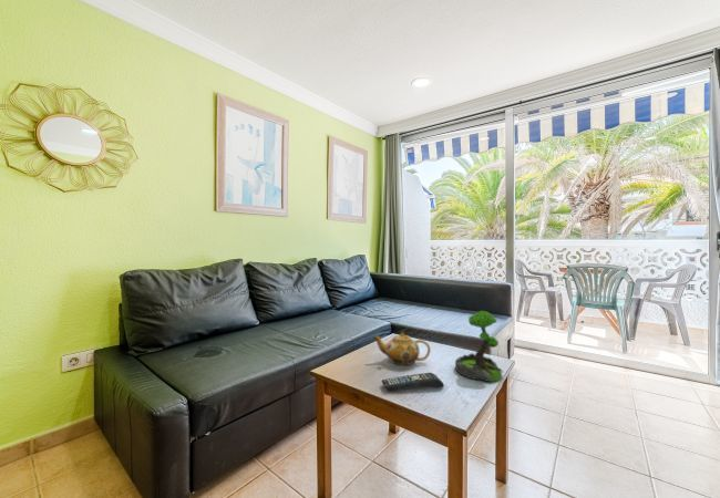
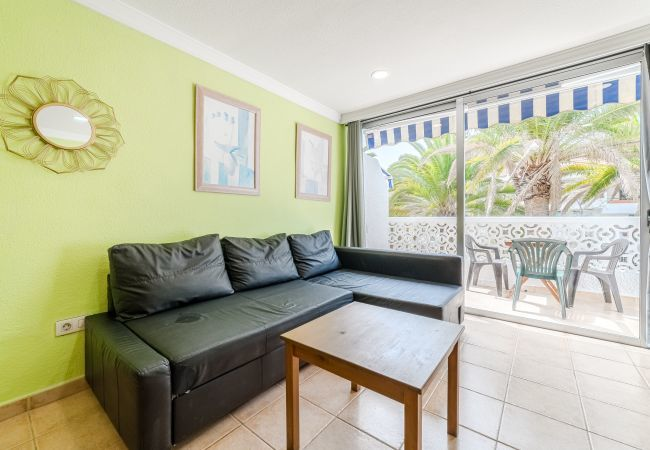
- remote control (412, 382)
- plant (481, 338)
- teapot (401, 345)
